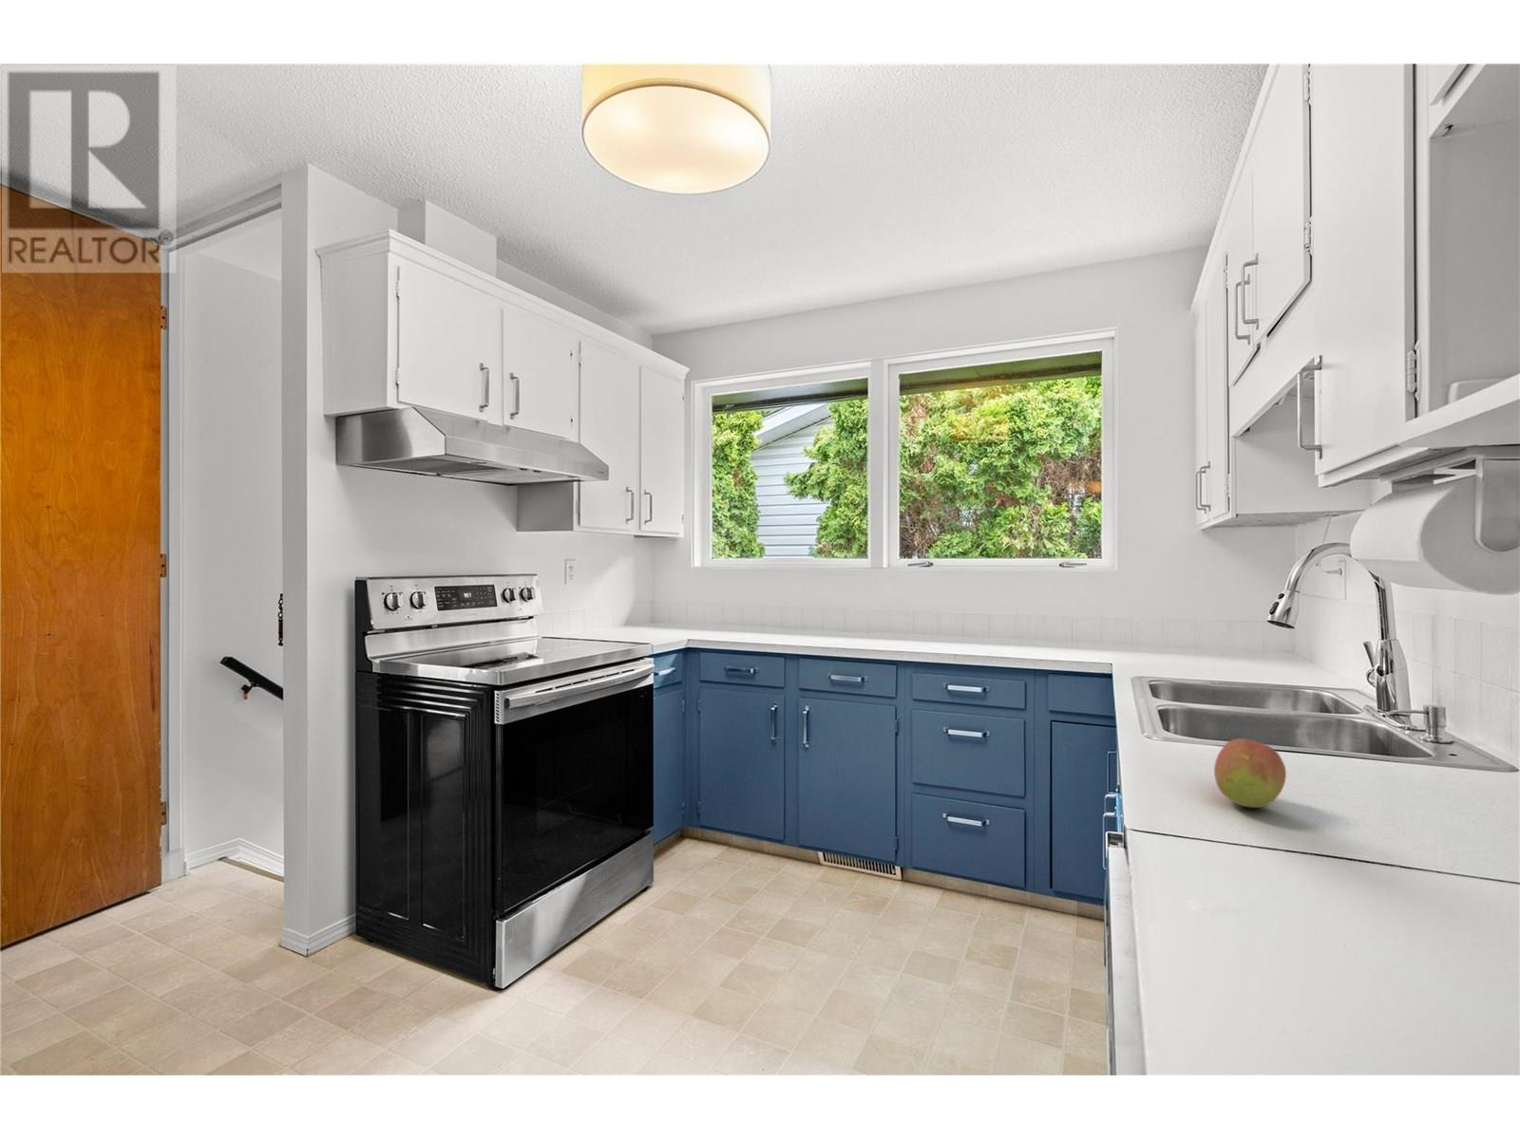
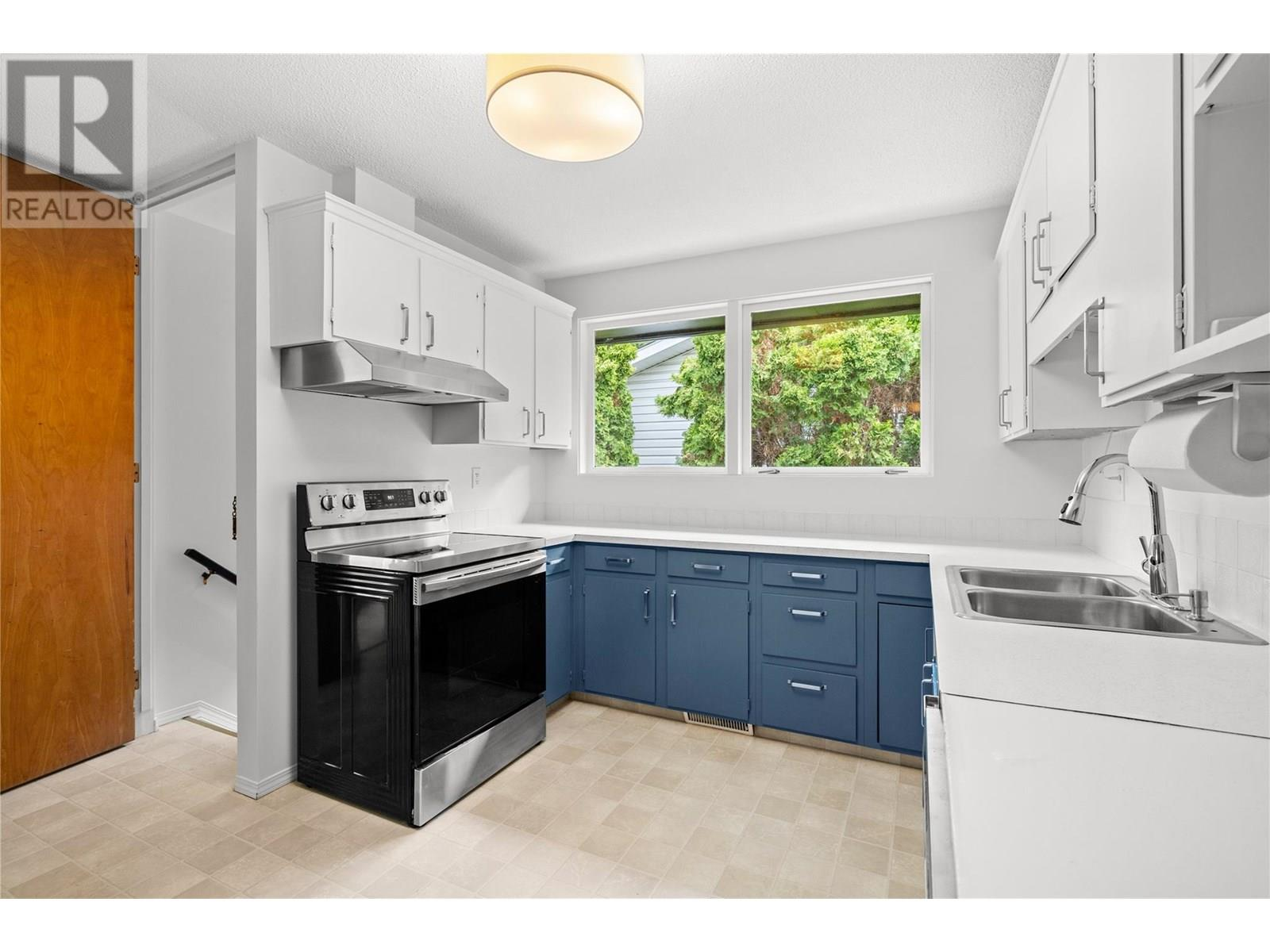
- fruit (1248, 773)
